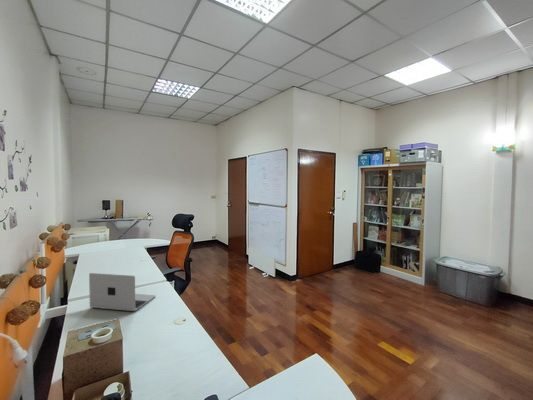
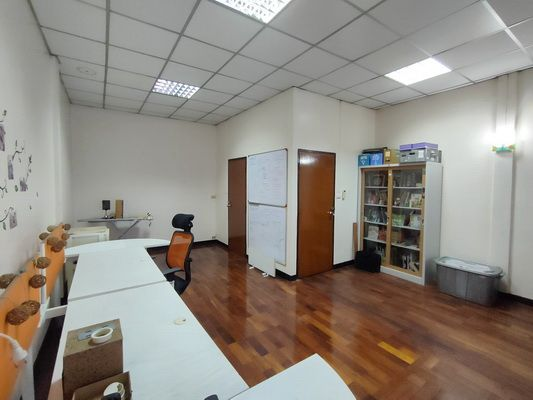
- laptop (124, 285)
